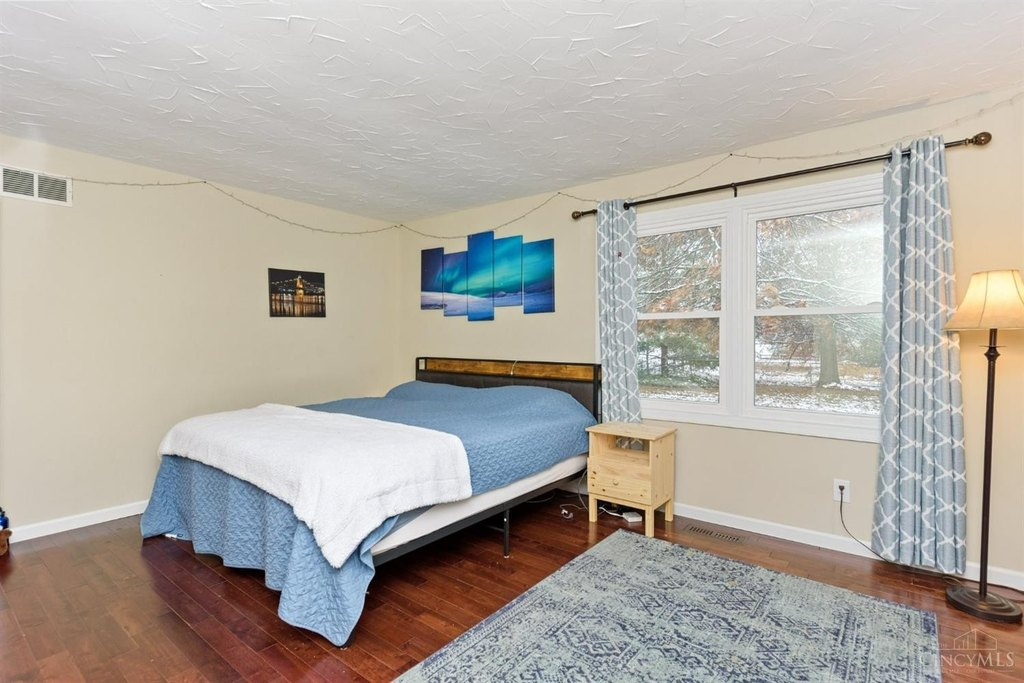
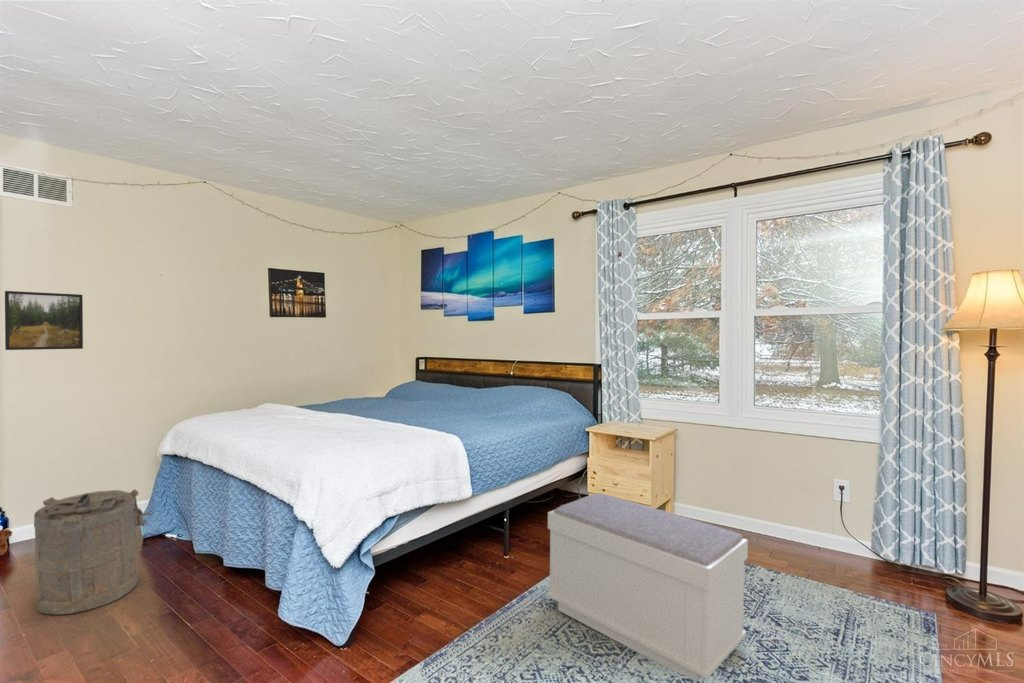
+ bench (641, 572)
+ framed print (45, 321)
+ laundry hamper (86, 543)
